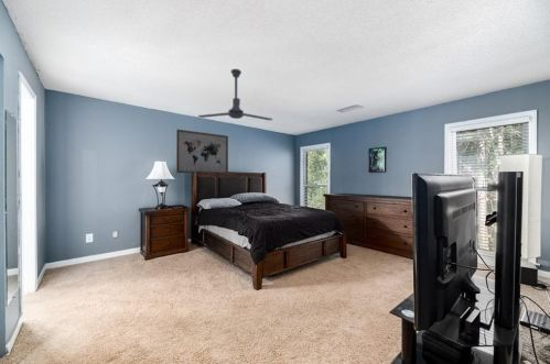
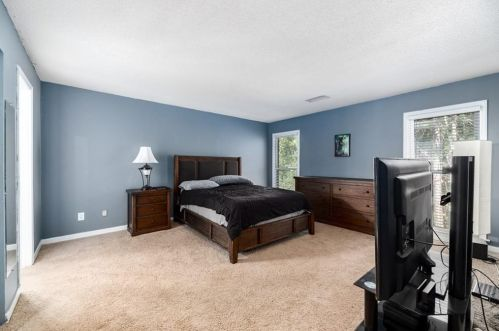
- wall art (204, 153)
- ceiling fan (236, 89)
